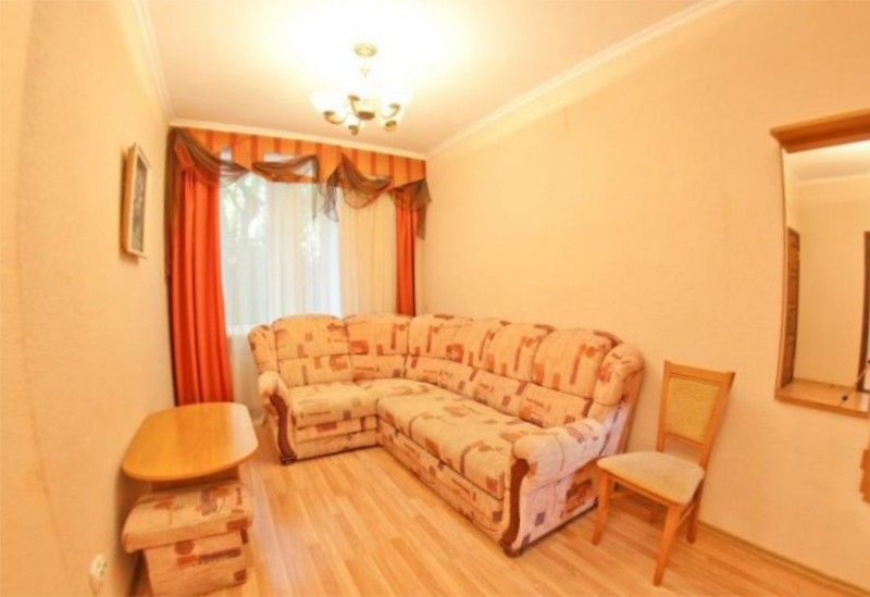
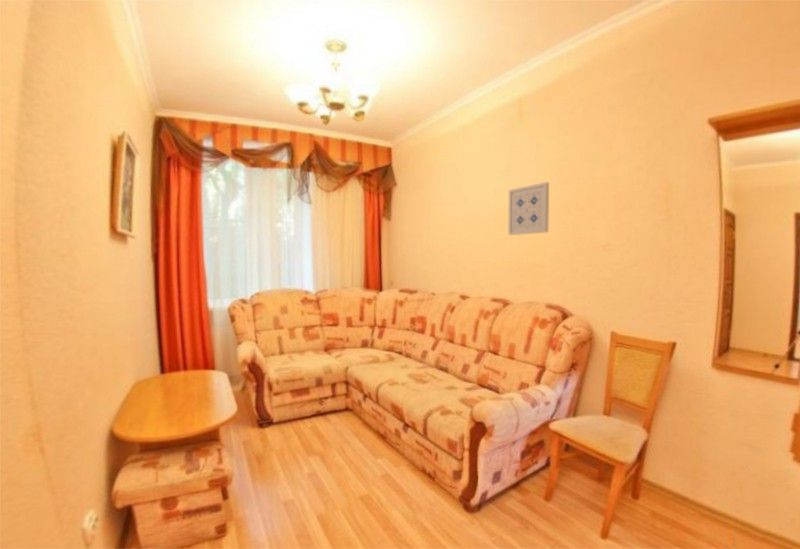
+ wall art (527, 210)
